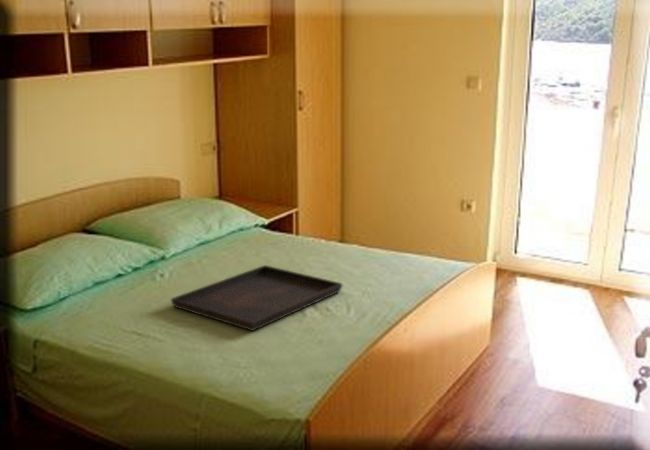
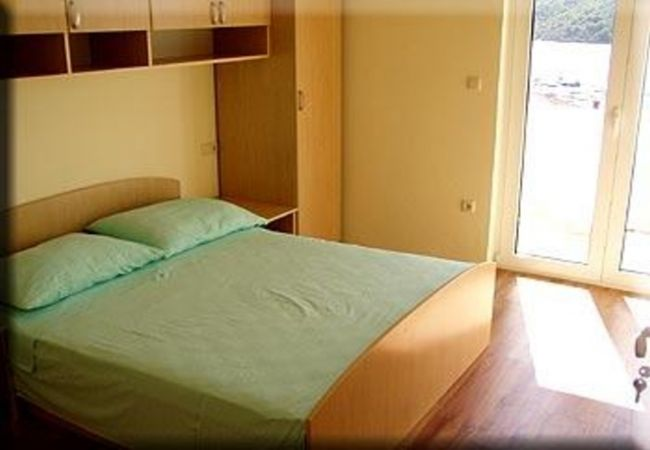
- serving tray (259, 295)
